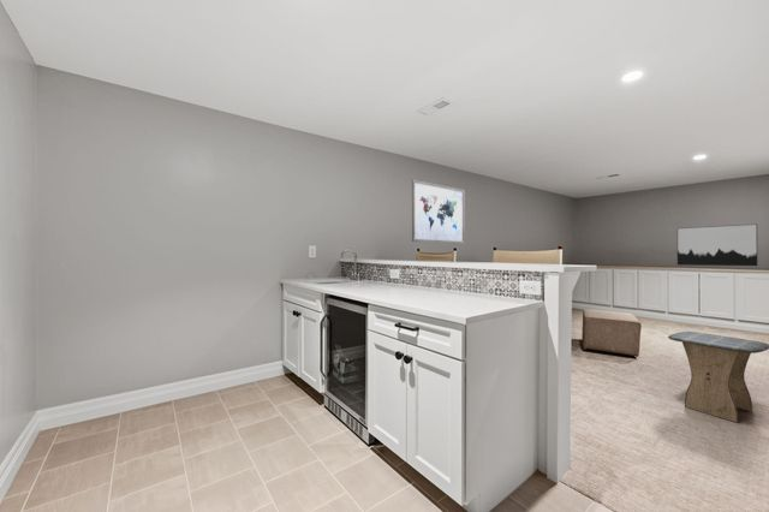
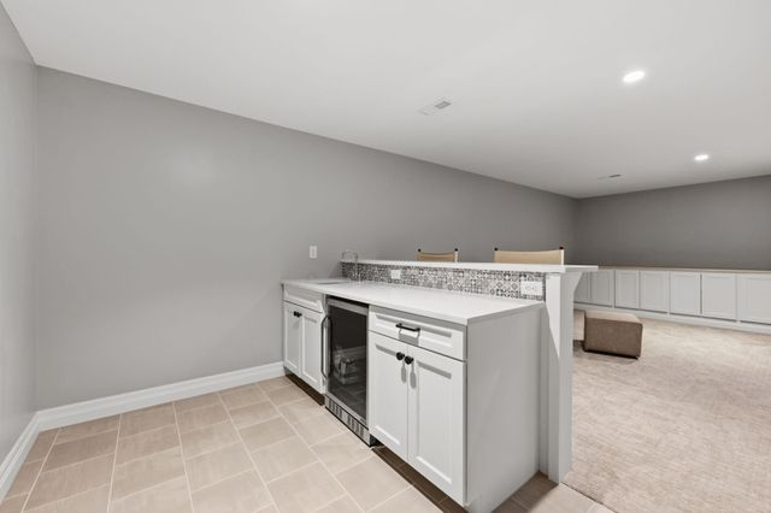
- stool (716, 374)
- wall art (440, 213)
- wall art (714, 245)
